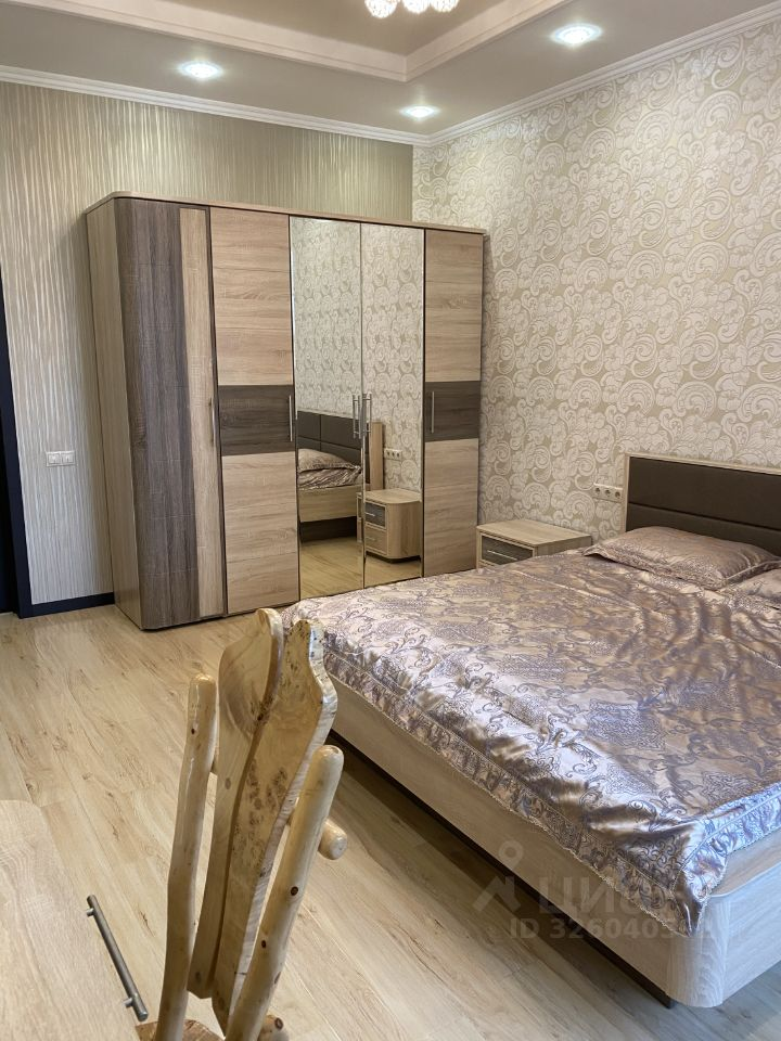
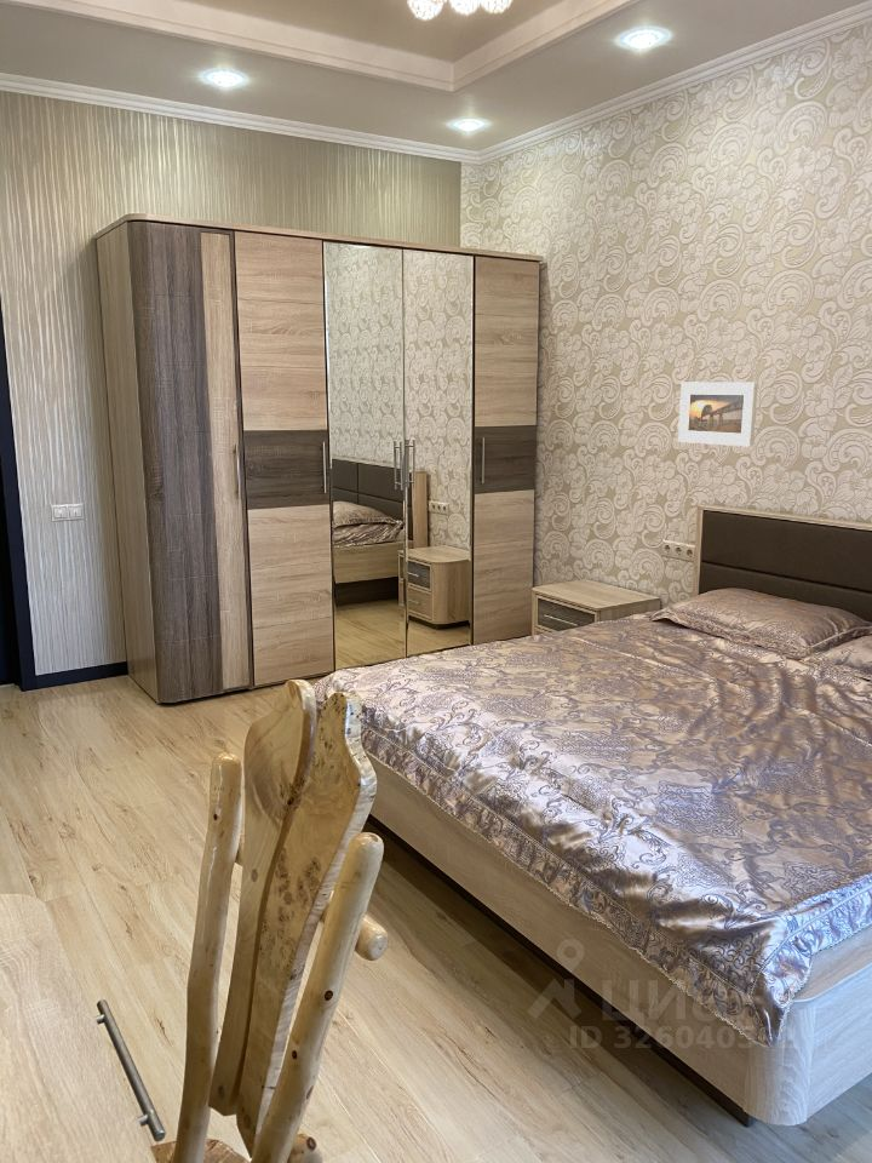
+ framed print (716, 413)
